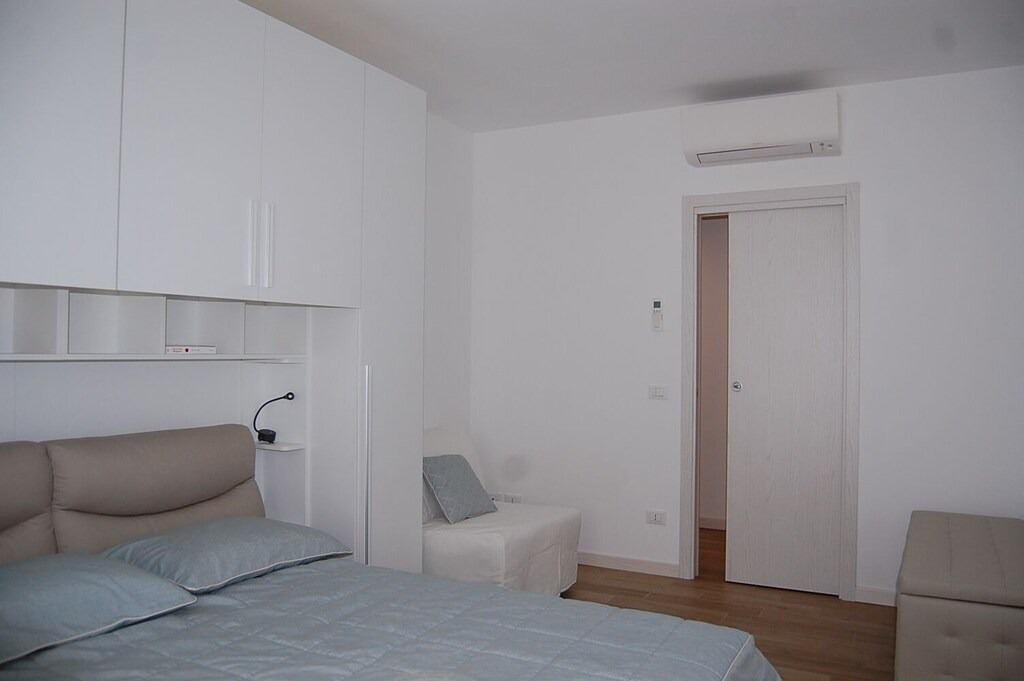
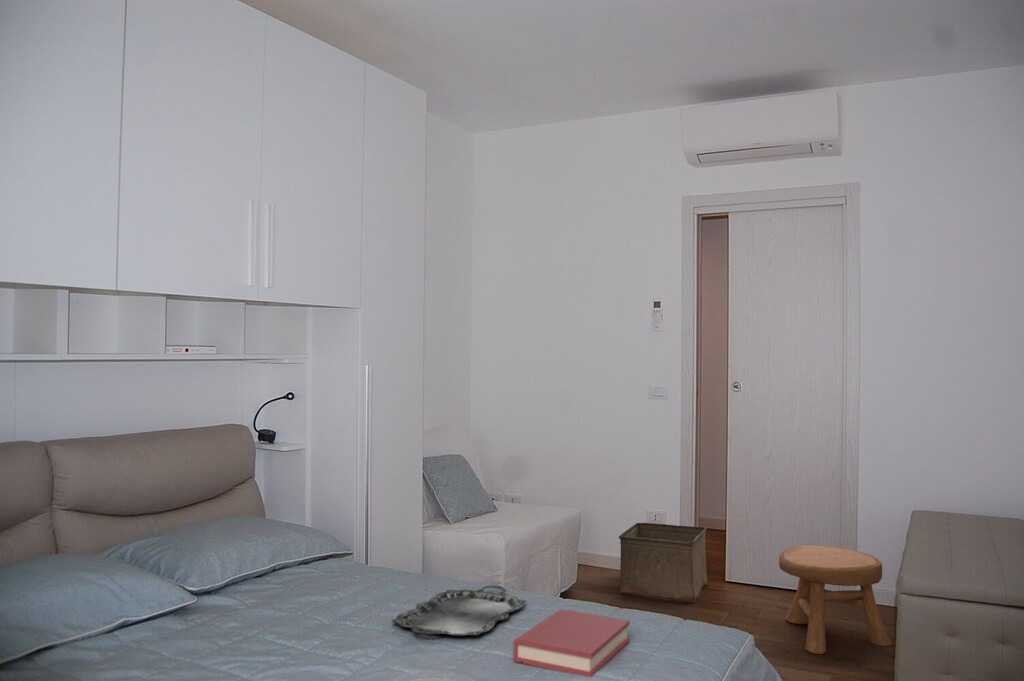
+ hardback book (573, 640)
+ storage bin (664, 559)
+ stool (823, 594)
+ serving tray (461, 611)
